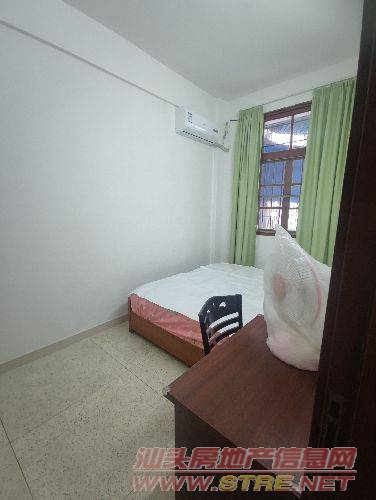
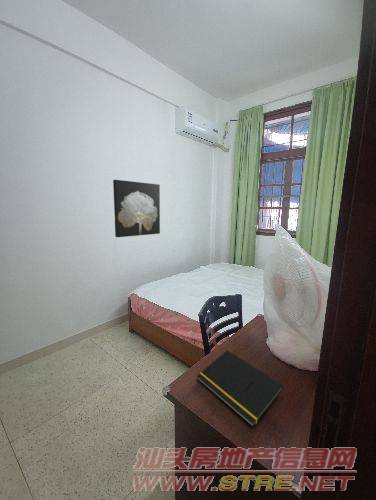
+ wall art (138, 209)
+ notepad (237, 382)
